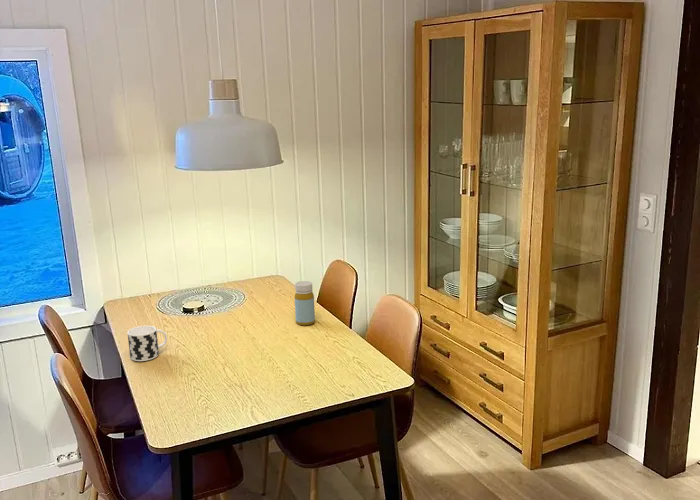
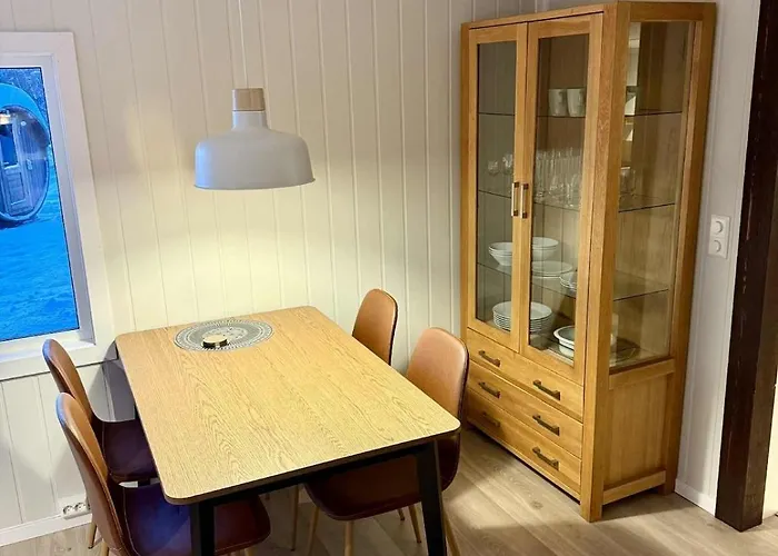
- bottle (304, 303)
- cup (148, 342)
